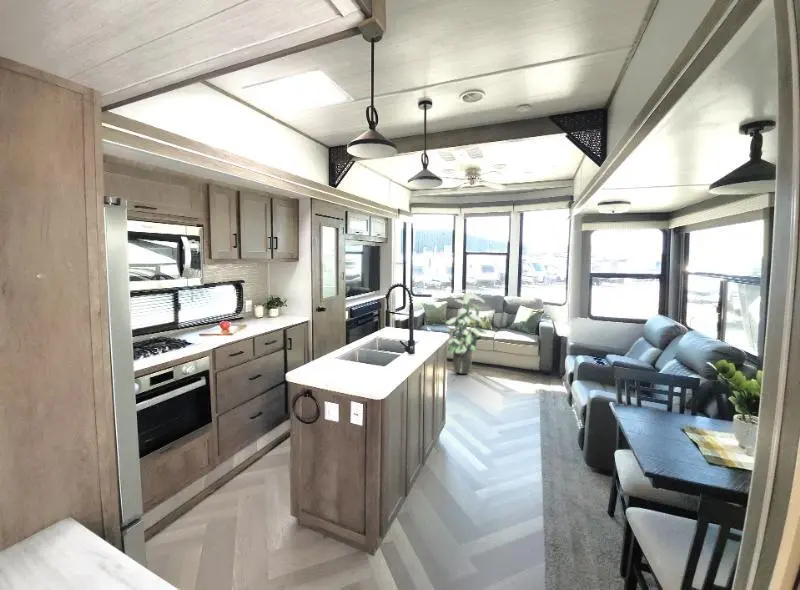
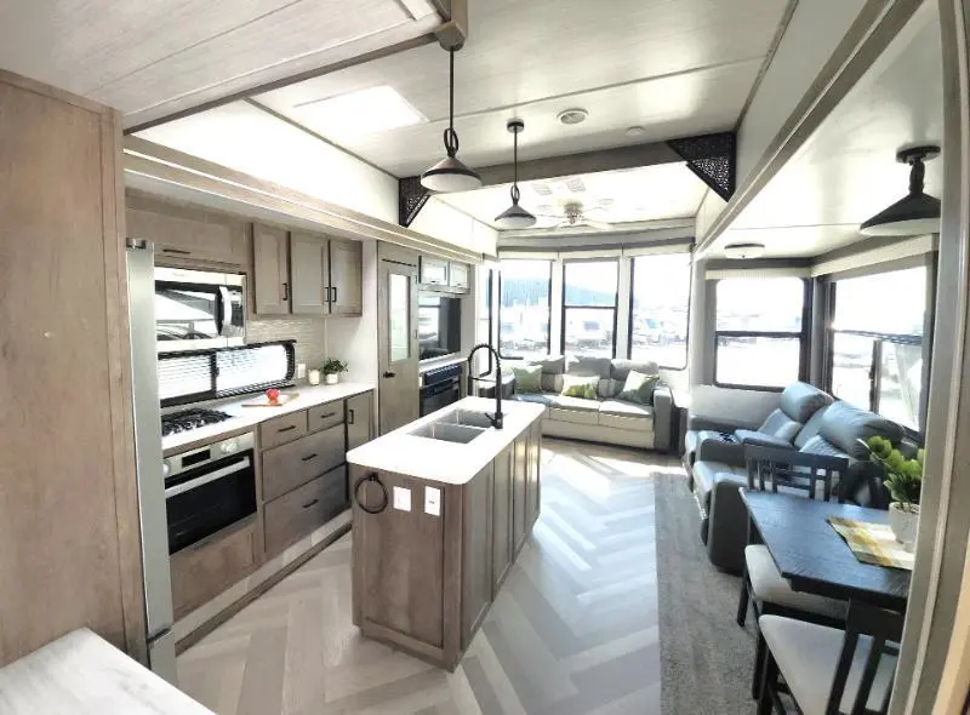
- indoor plant (462, 331)
